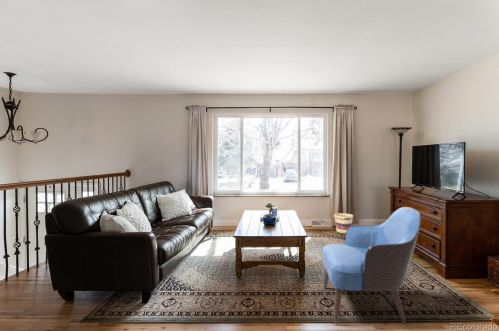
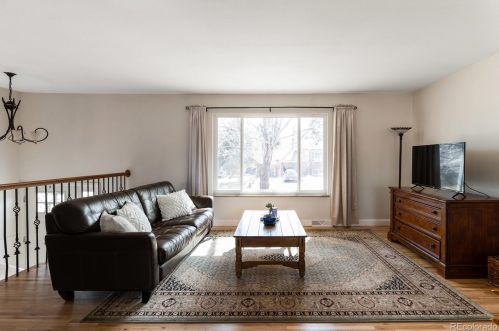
- armchair (368, 257)
- basket (343, 223)
